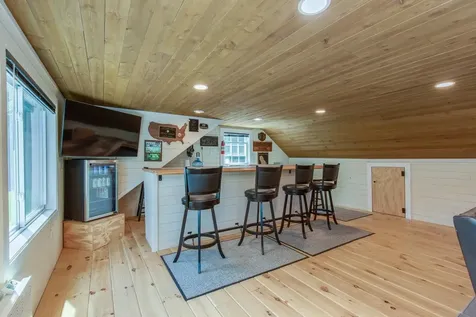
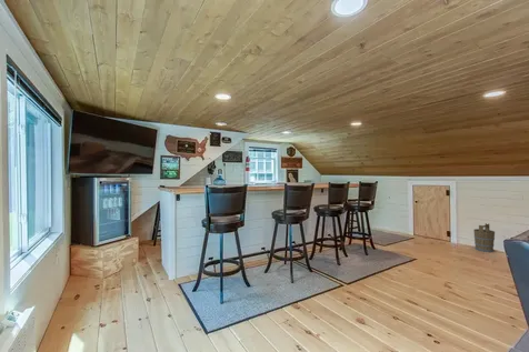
+ bucket (483, 237)
